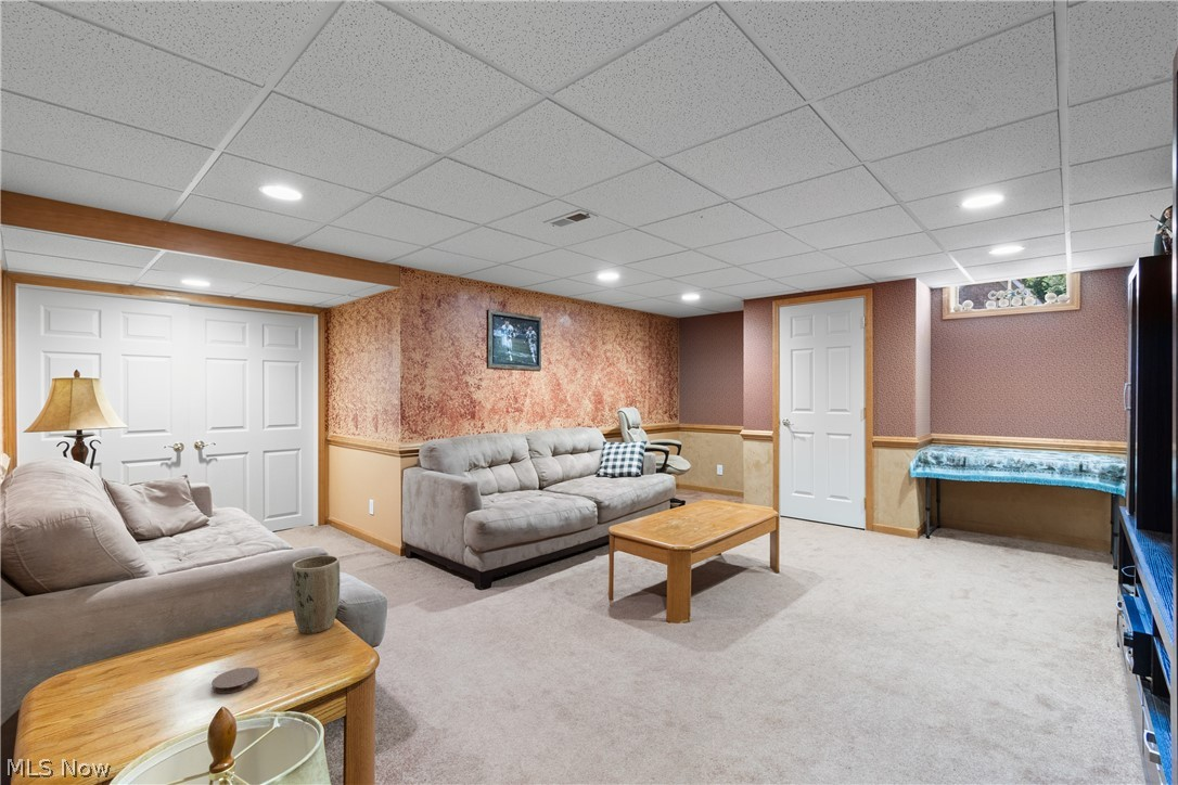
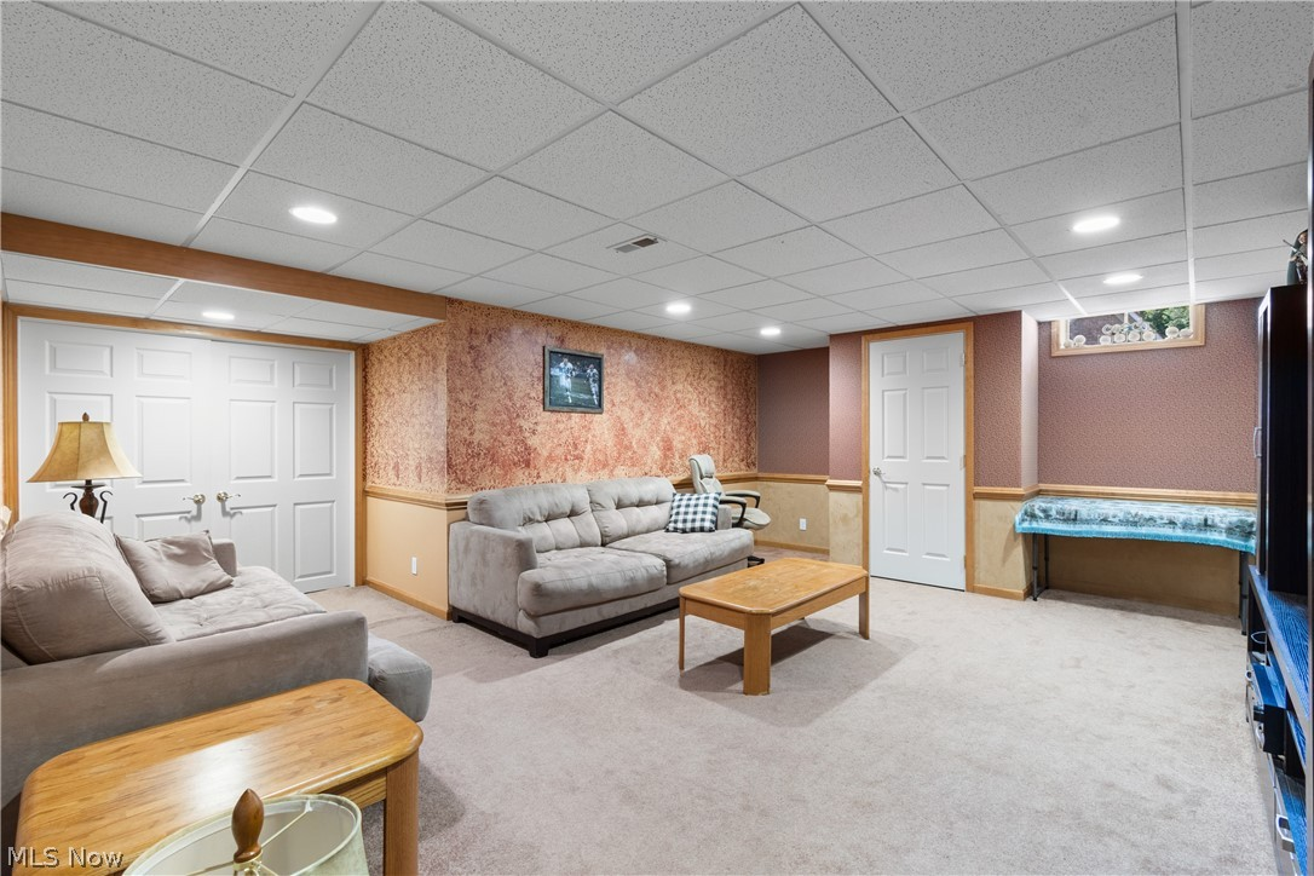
- coaster (235, 680)
- plant pot (316, 594)
